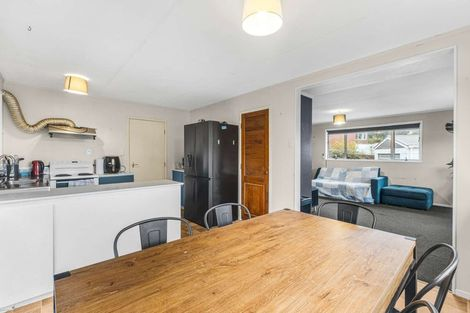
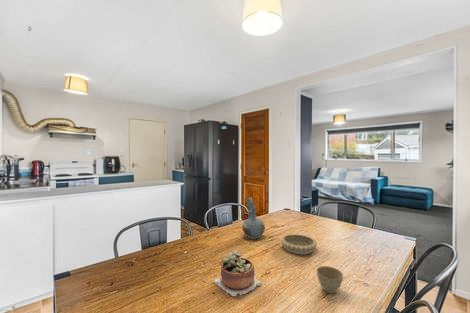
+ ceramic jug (253, 217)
+ succulent plant (237, 268)
+ decorative bowl (298, 243)
+ flower pot (329, 281)
